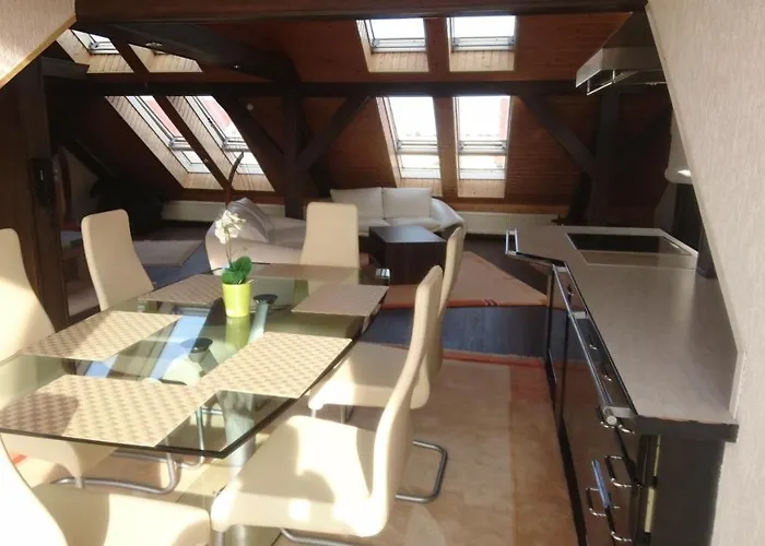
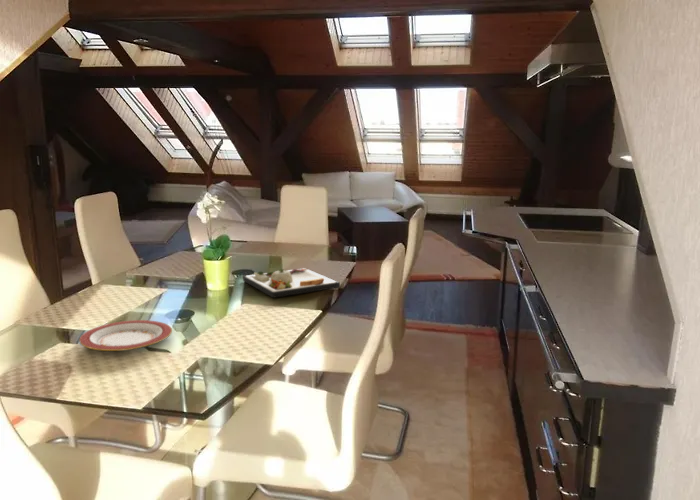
+ plate (127, 337)
+ dinner plate (290, 275)
